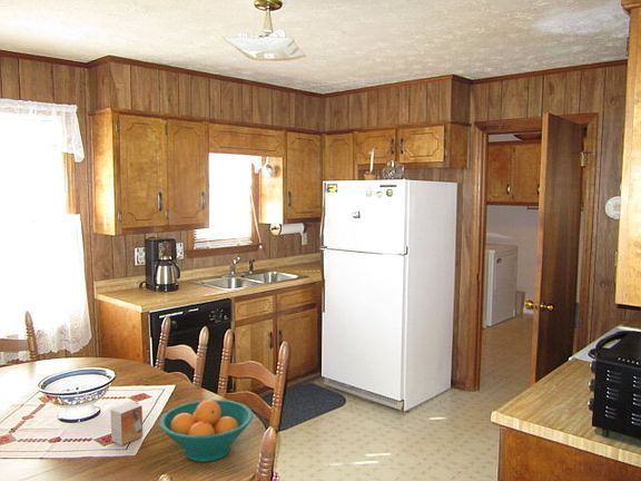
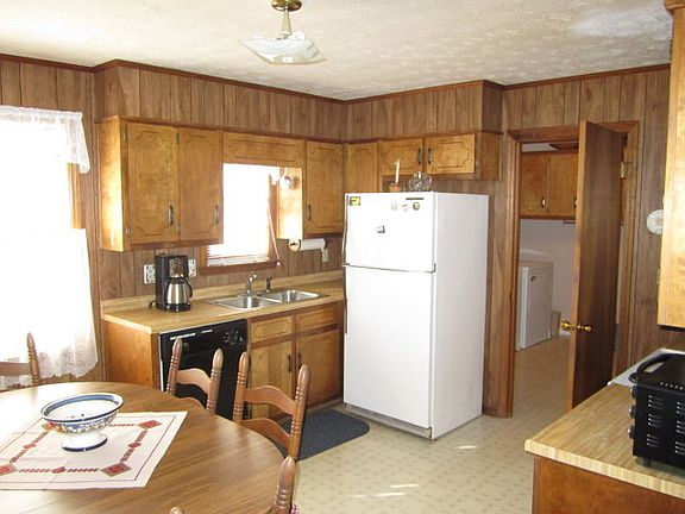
- fruit bowl (207, 426)
- small box (127, 422)
